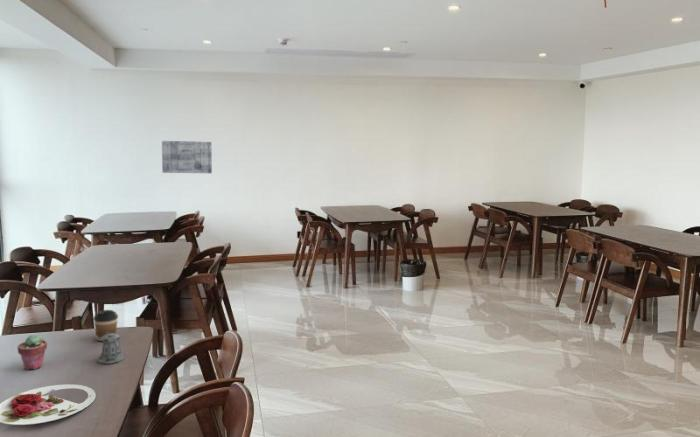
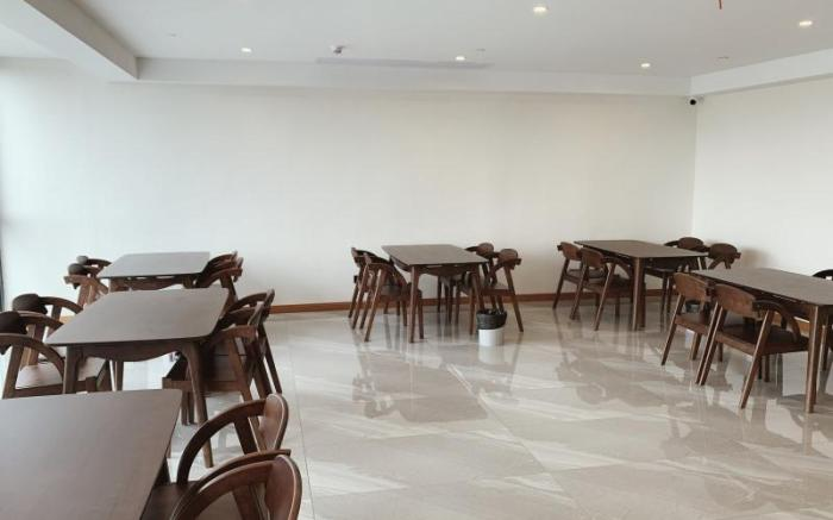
- pepper shaker (111, 345)
- potted succulent (32, 350)
- plate (46, 402)
- coffee cup (106, 324)
- wall art (187, 157)
